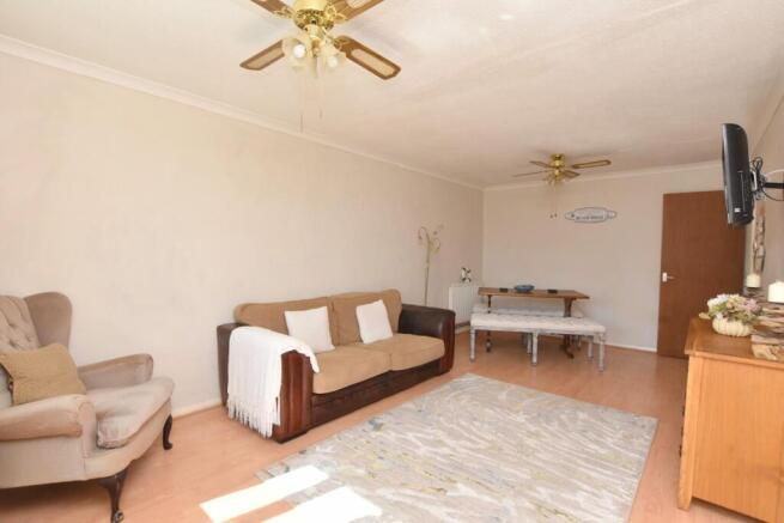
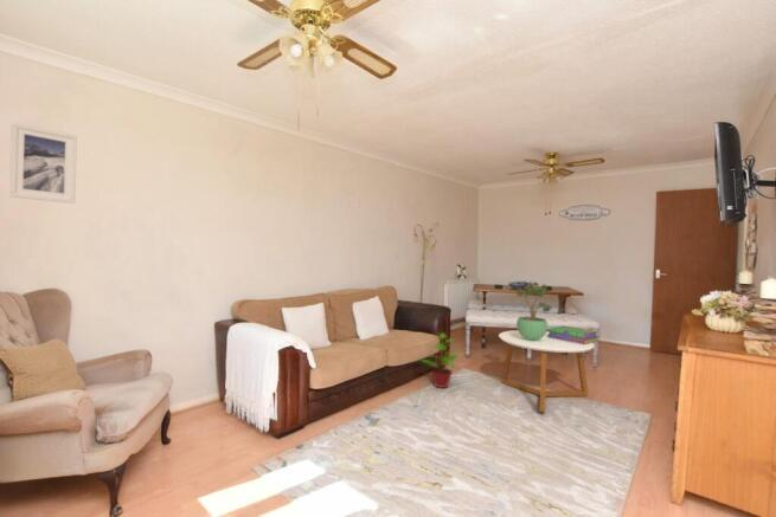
+ coffee table (541, 367)
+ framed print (44, 164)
+ stack of books (572, 334)
+ potted plant (443, 358)
+ potted plant (531, 310)
